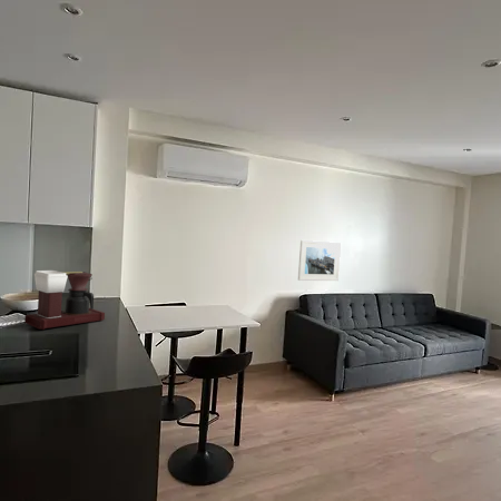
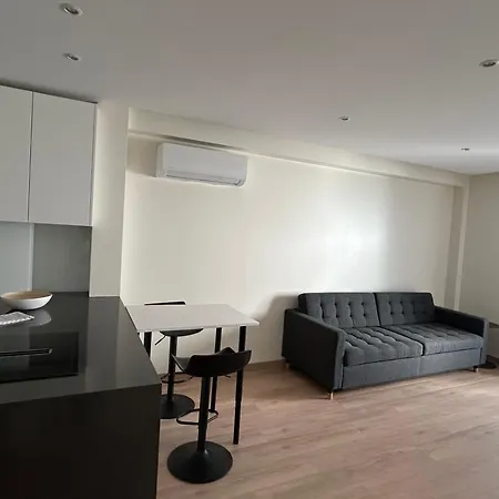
- coffee maker (67, 297)
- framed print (320, 261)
